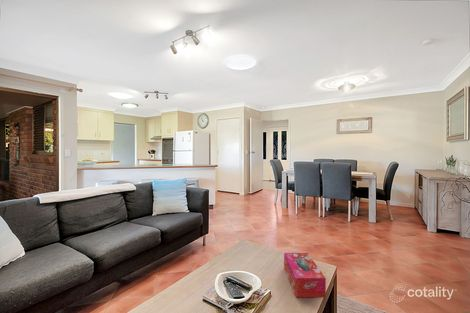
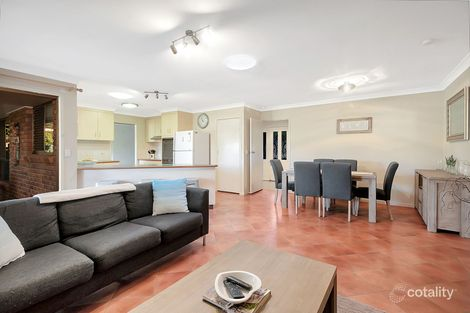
- tissue box (302, 272)
